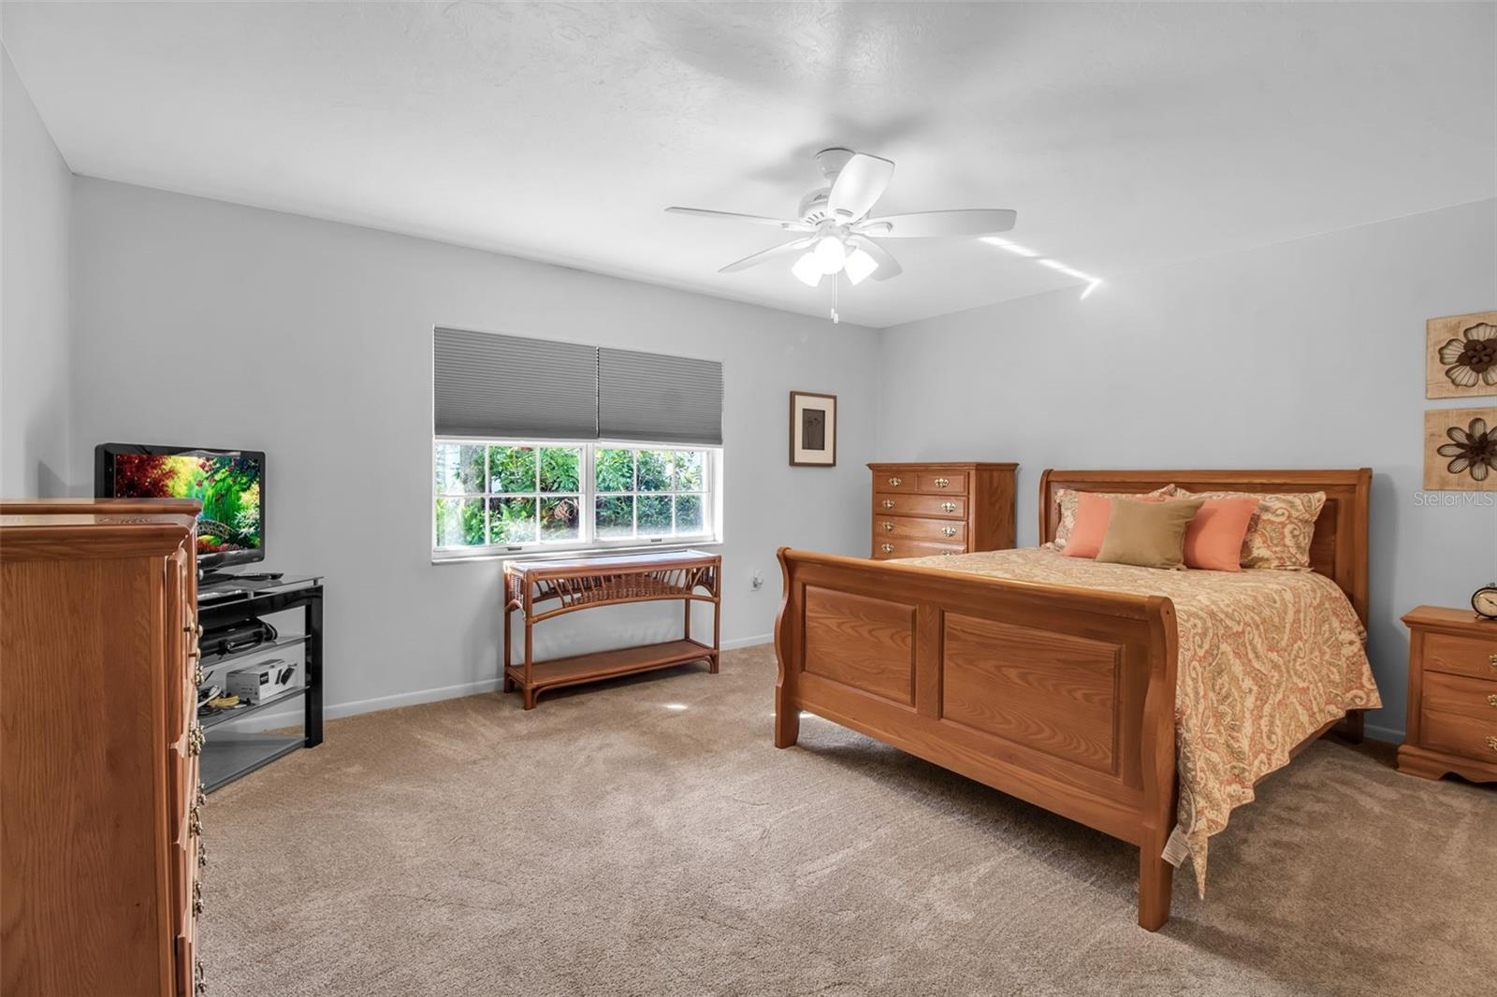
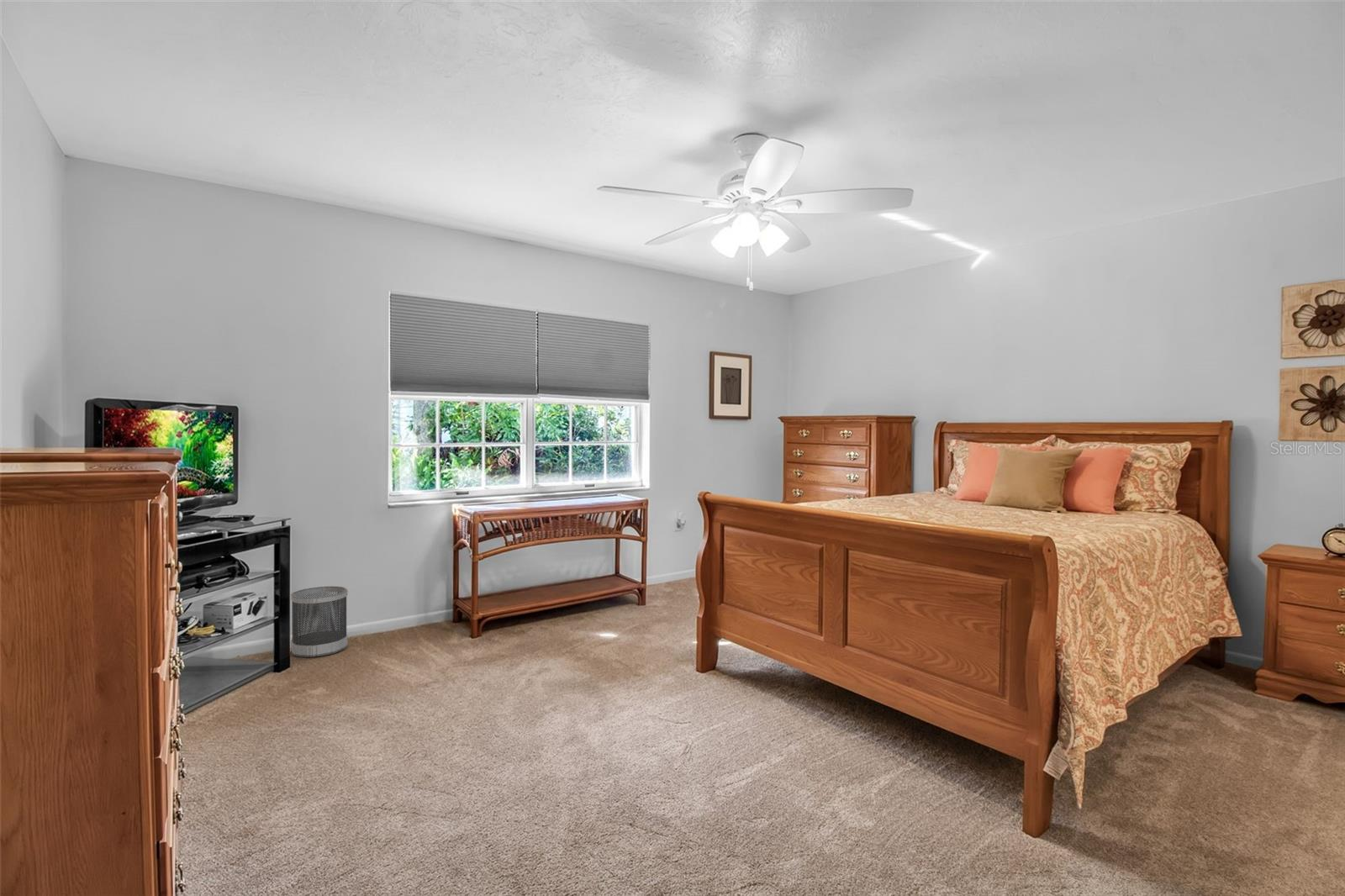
+ wastebasket (319, 620)
